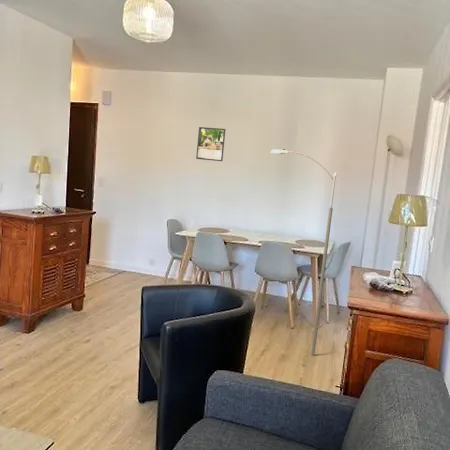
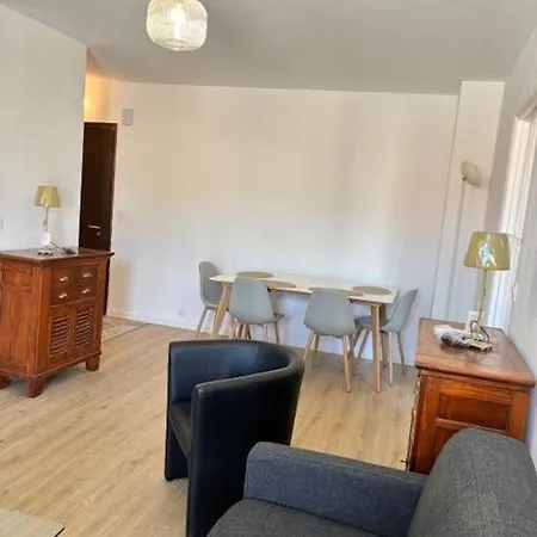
- street lamp (323, 255)
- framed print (210, 144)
